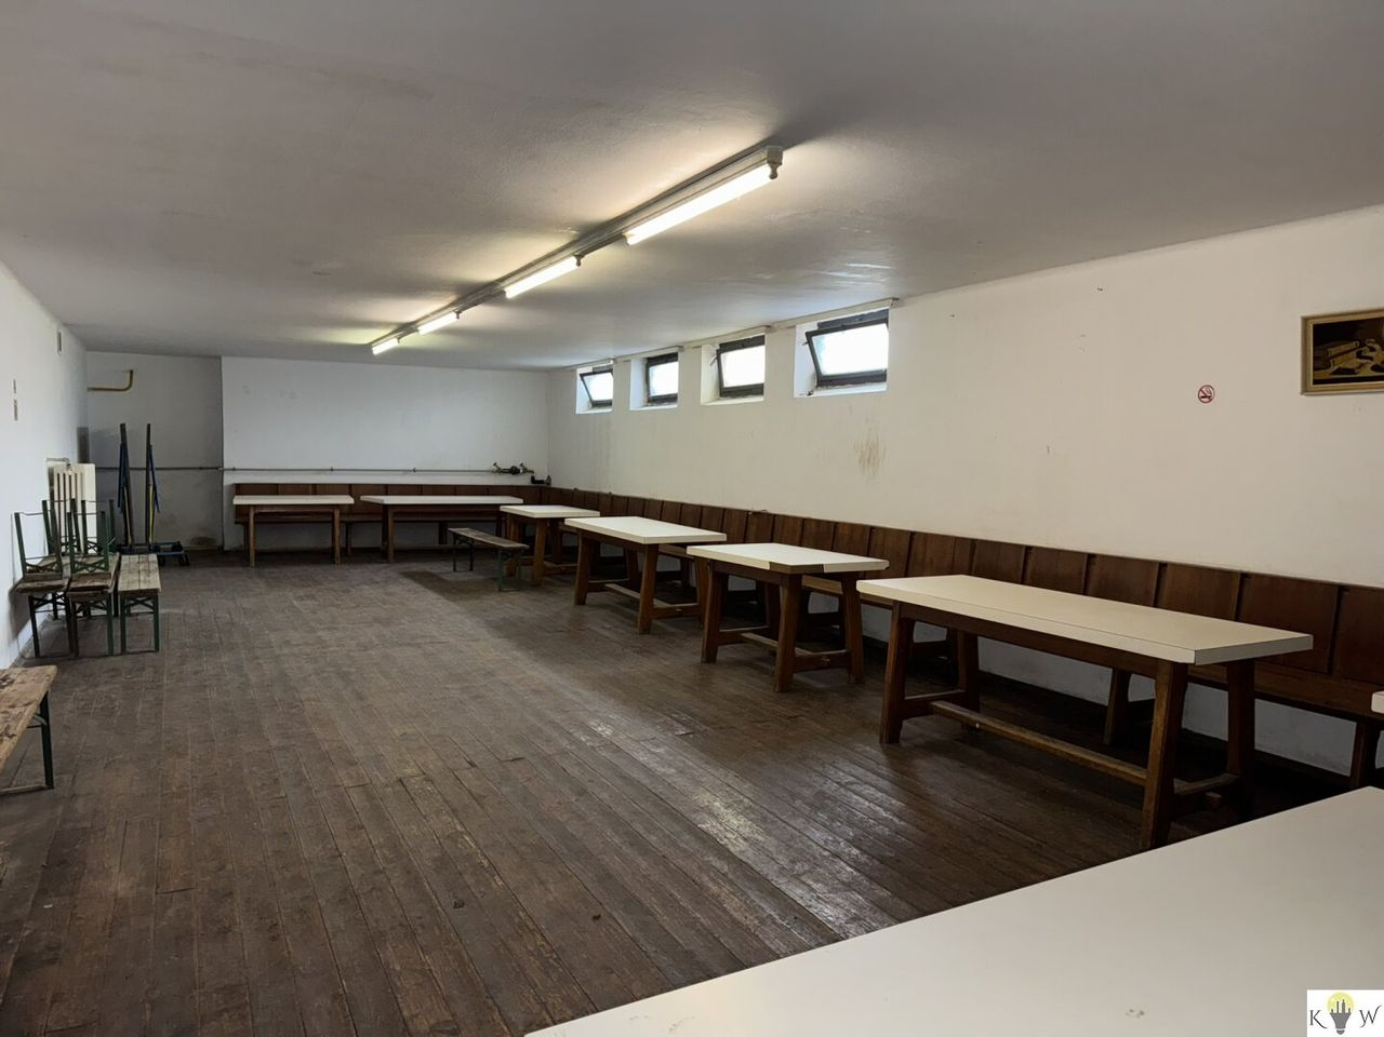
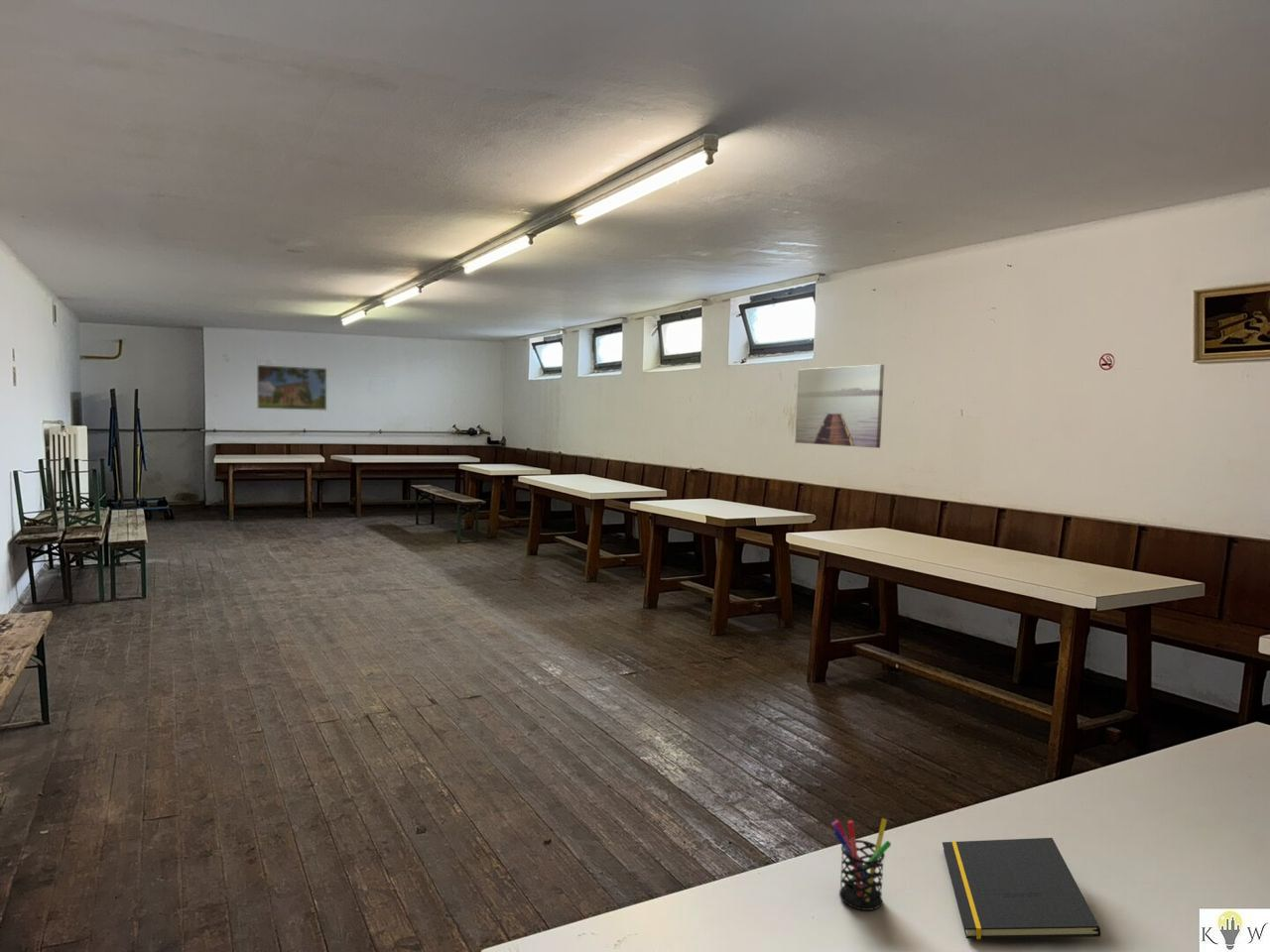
+ pen holder (863, 860)
+ wall art (836, 406)
+ notepad (1012, 884)
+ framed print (292, 388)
